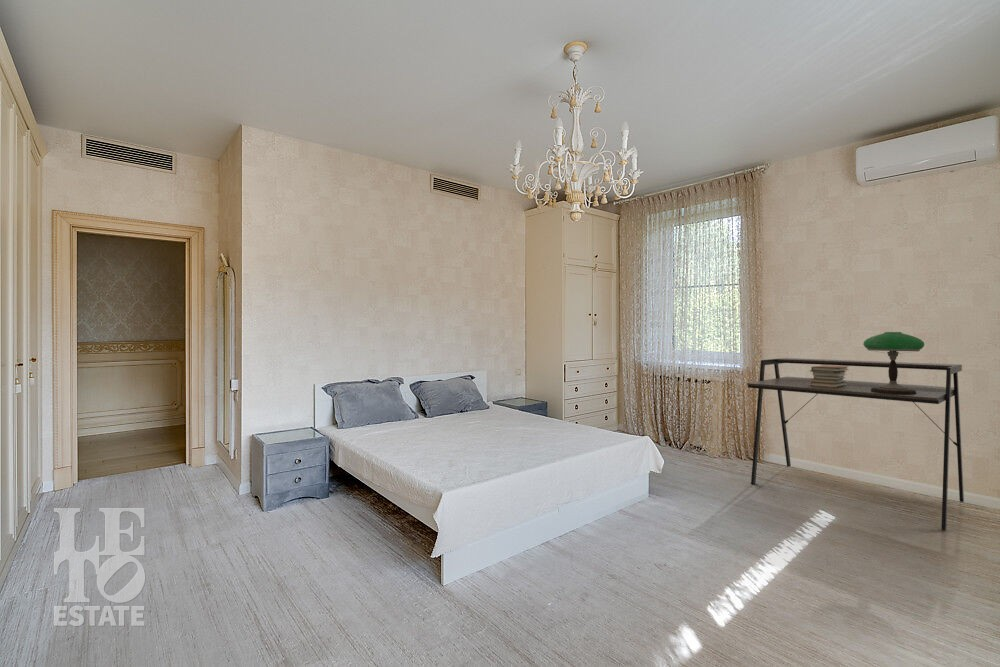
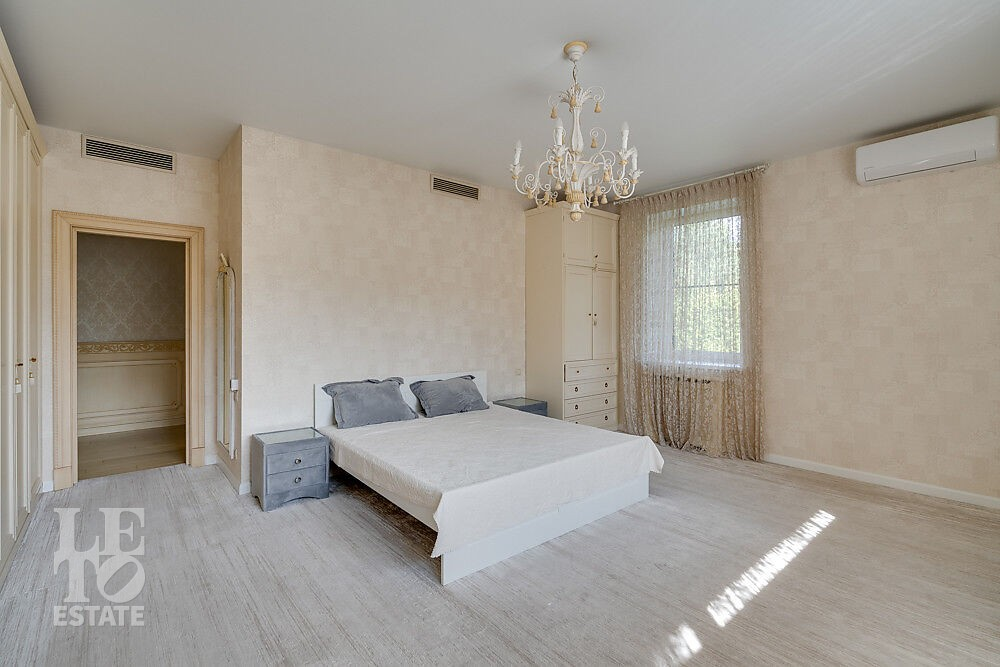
- table lamp (893, 361)
- book stack (829, 375)
- desk (850, 396)
